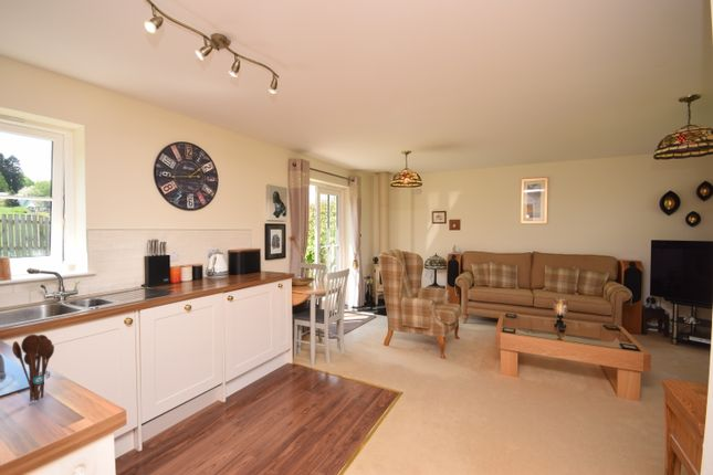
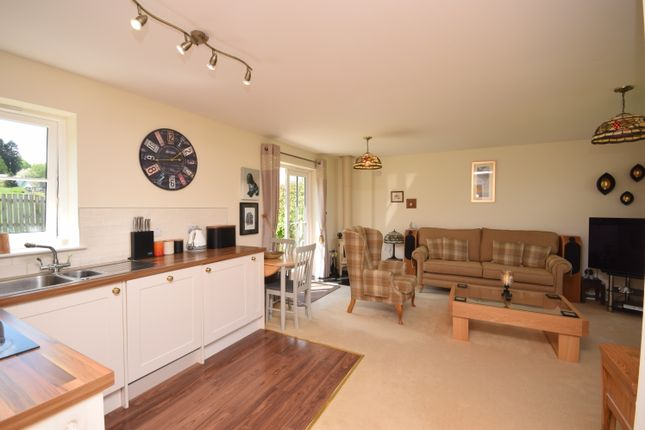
- utensil holder (34, 366)
